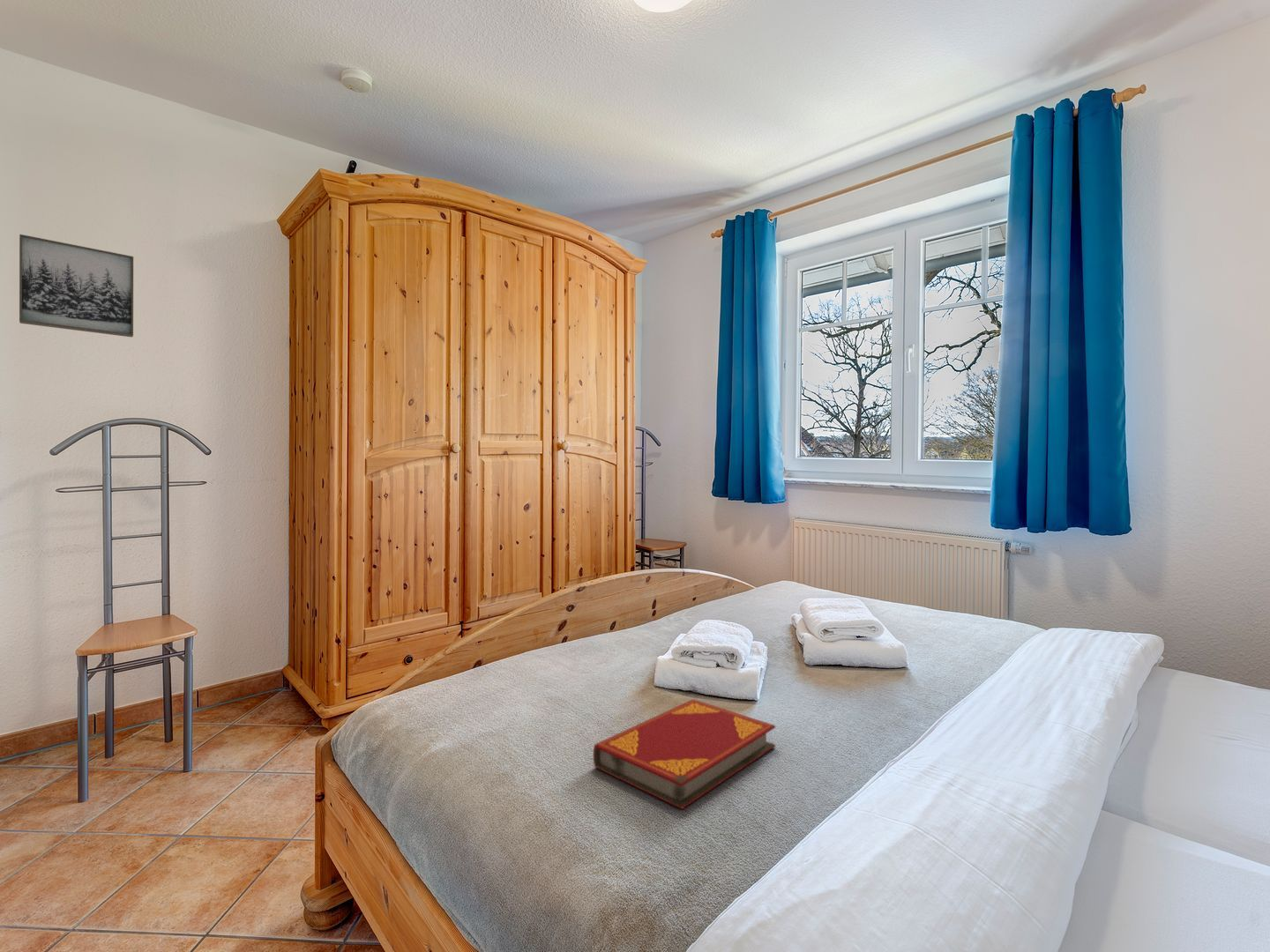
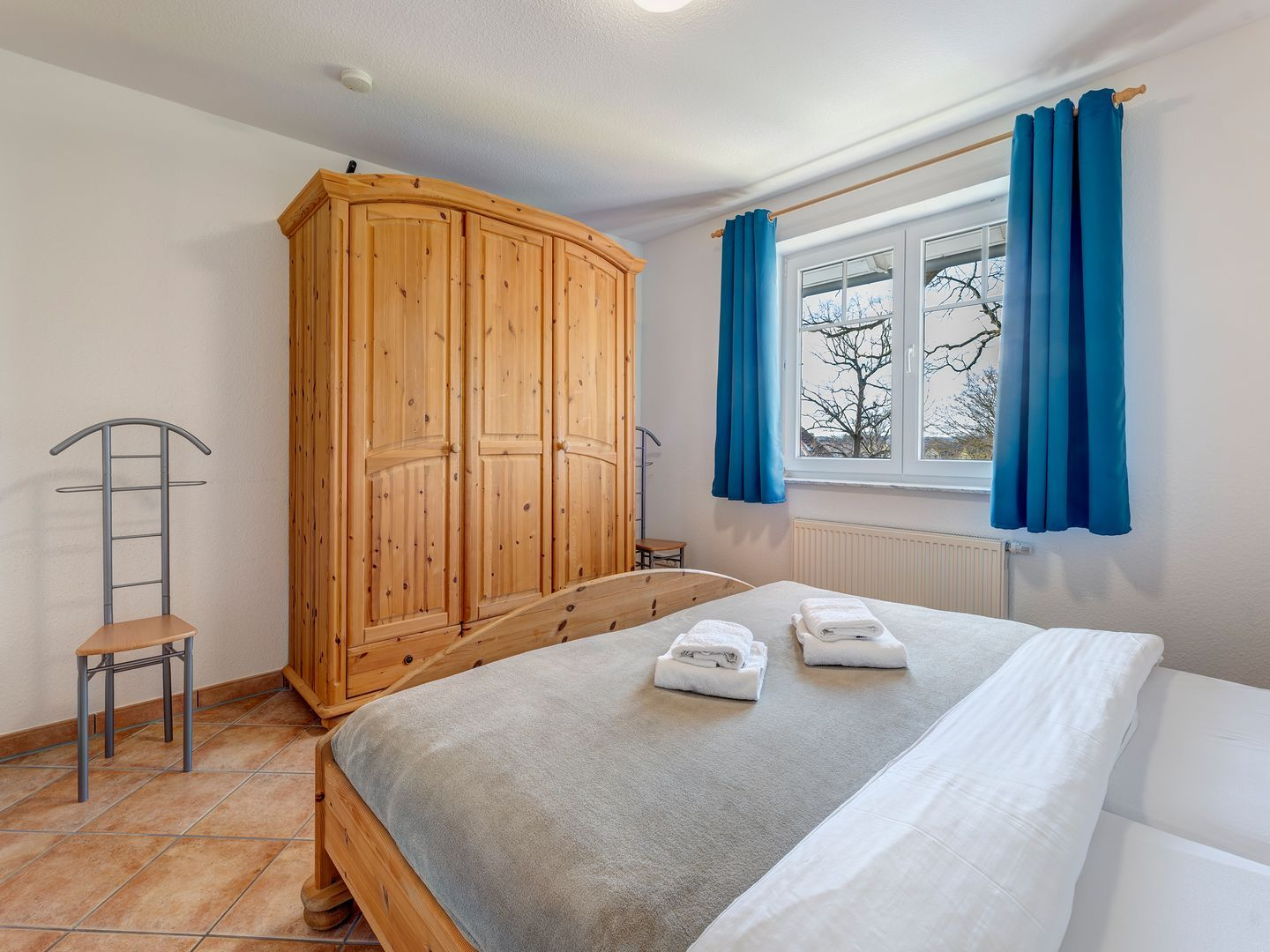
- wall art (78, 288)
- hardback book (687, 745)
